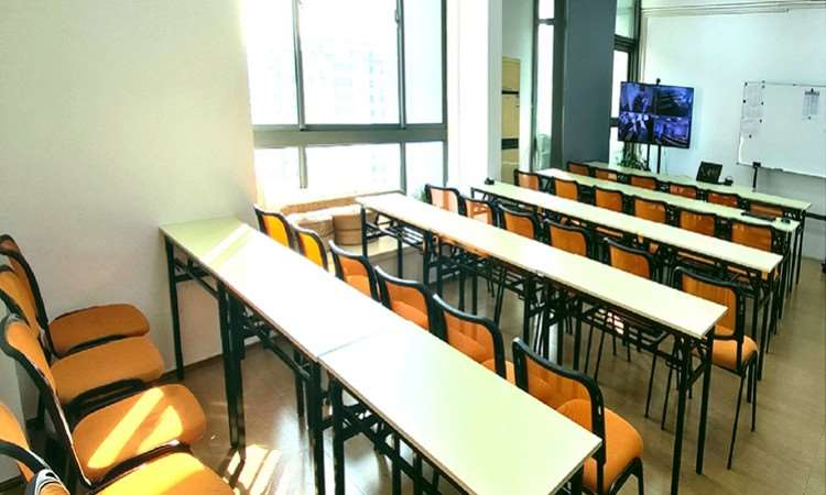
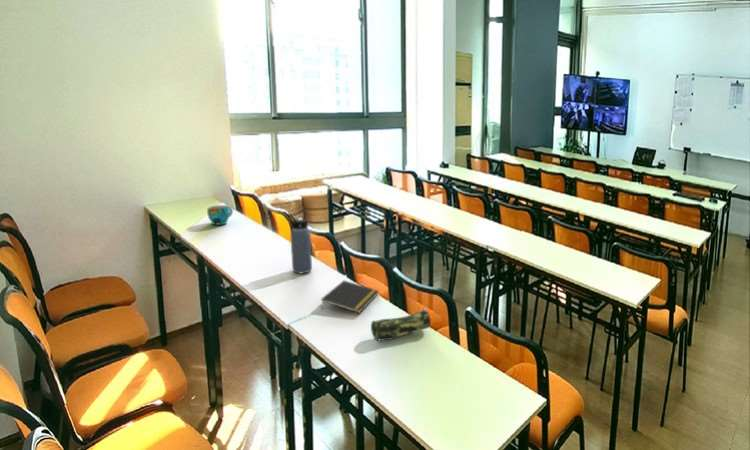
+ cup (219, 215)
+ water bottle (299, 242)
+ notepad (351, 295)
+ pencil case (402, 324)
